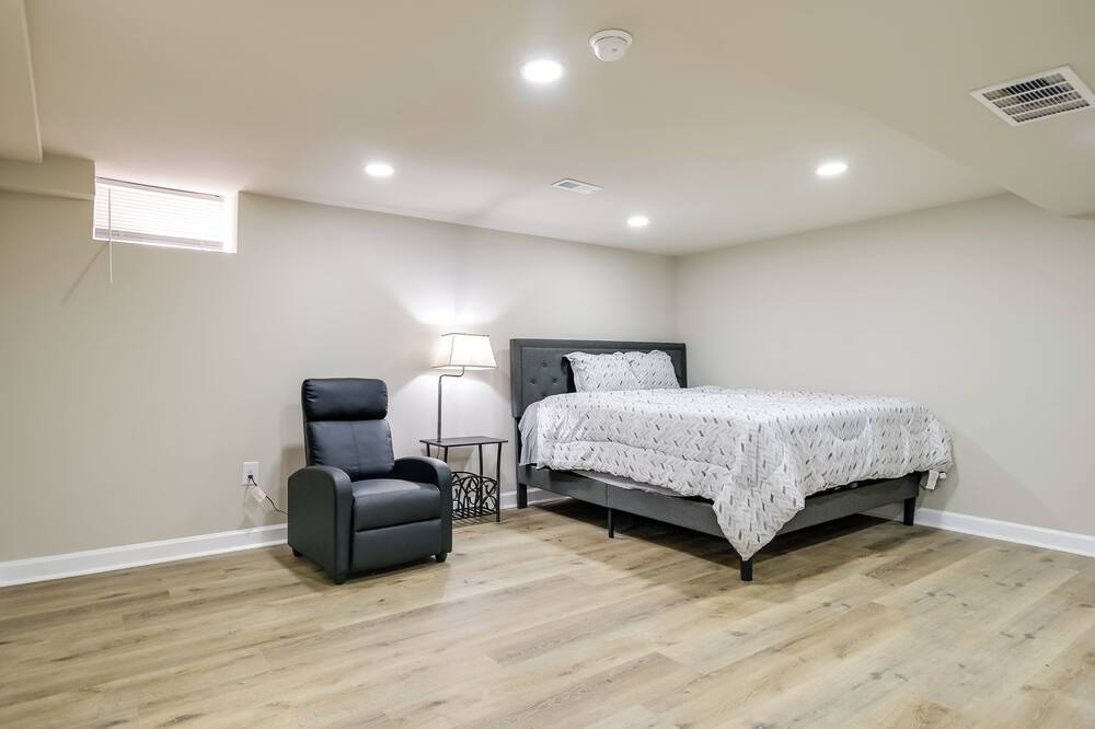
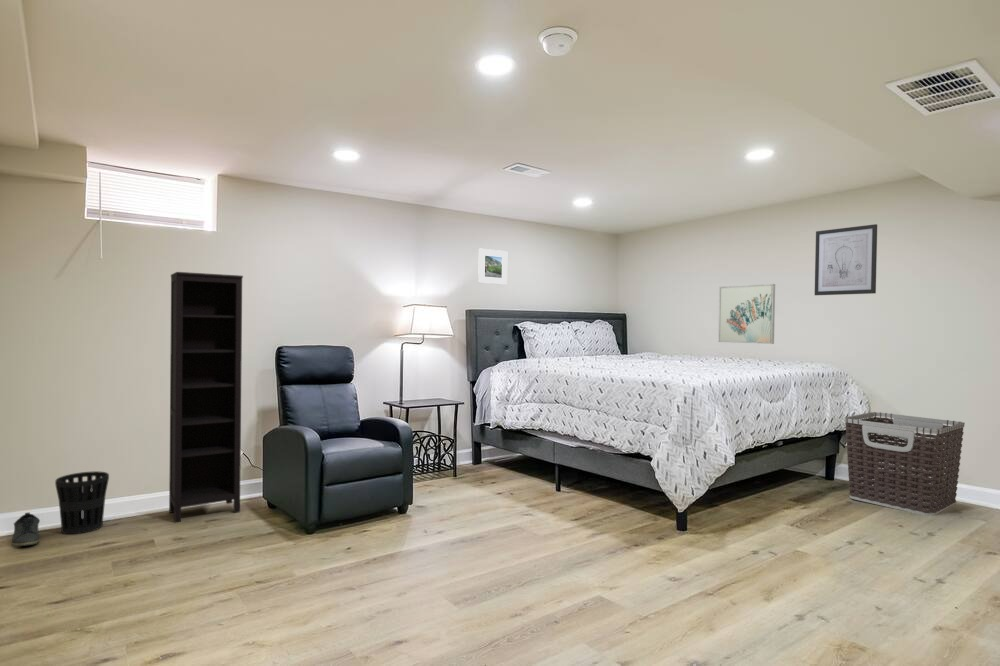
+ bookcase (205, 393)
+ shoe (26, 529)
+ wastebasket (82, 502)
+ clothes hamper (902, 460)
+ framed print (493, 266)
+ wall art (844, 261)
+ wall art (745, 314)
